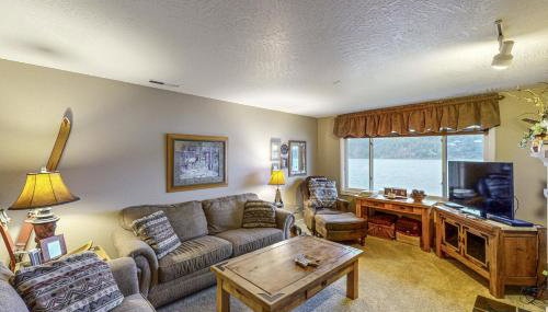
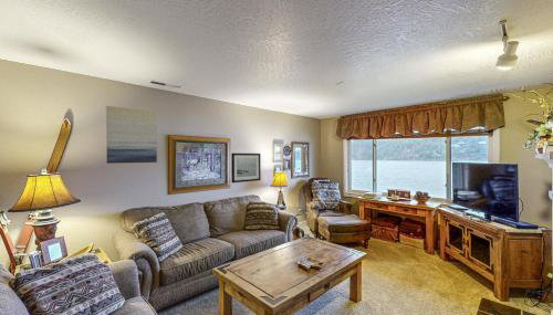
+ wall art (247, 167)
+ wall art (133, 136)
